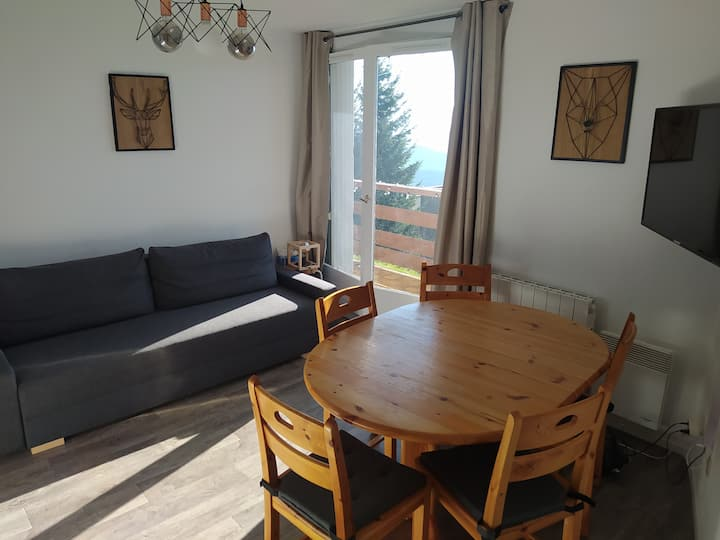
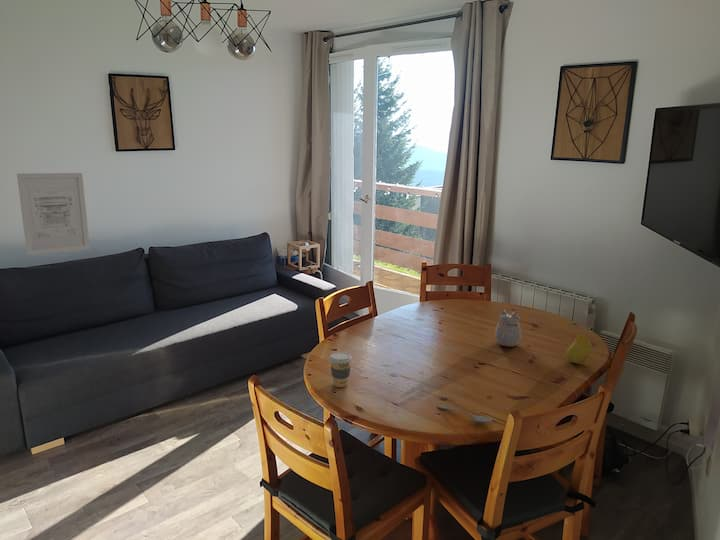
+ spoon (464, 412)
+ wall art (55, 213)
+ fruit (578, 349)
+ teapot (507, 327)
+ coffee cup (340, 370)
